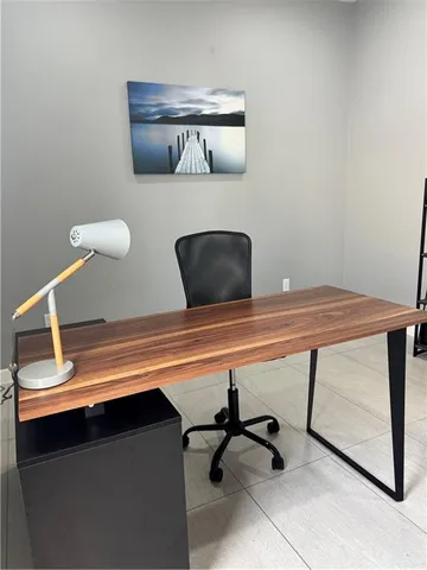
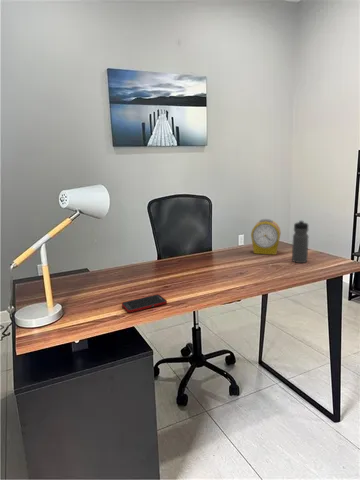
+ cell phone (144, 303)
+ alarm clock (265, 235)
+ water bottle (300, 240)
